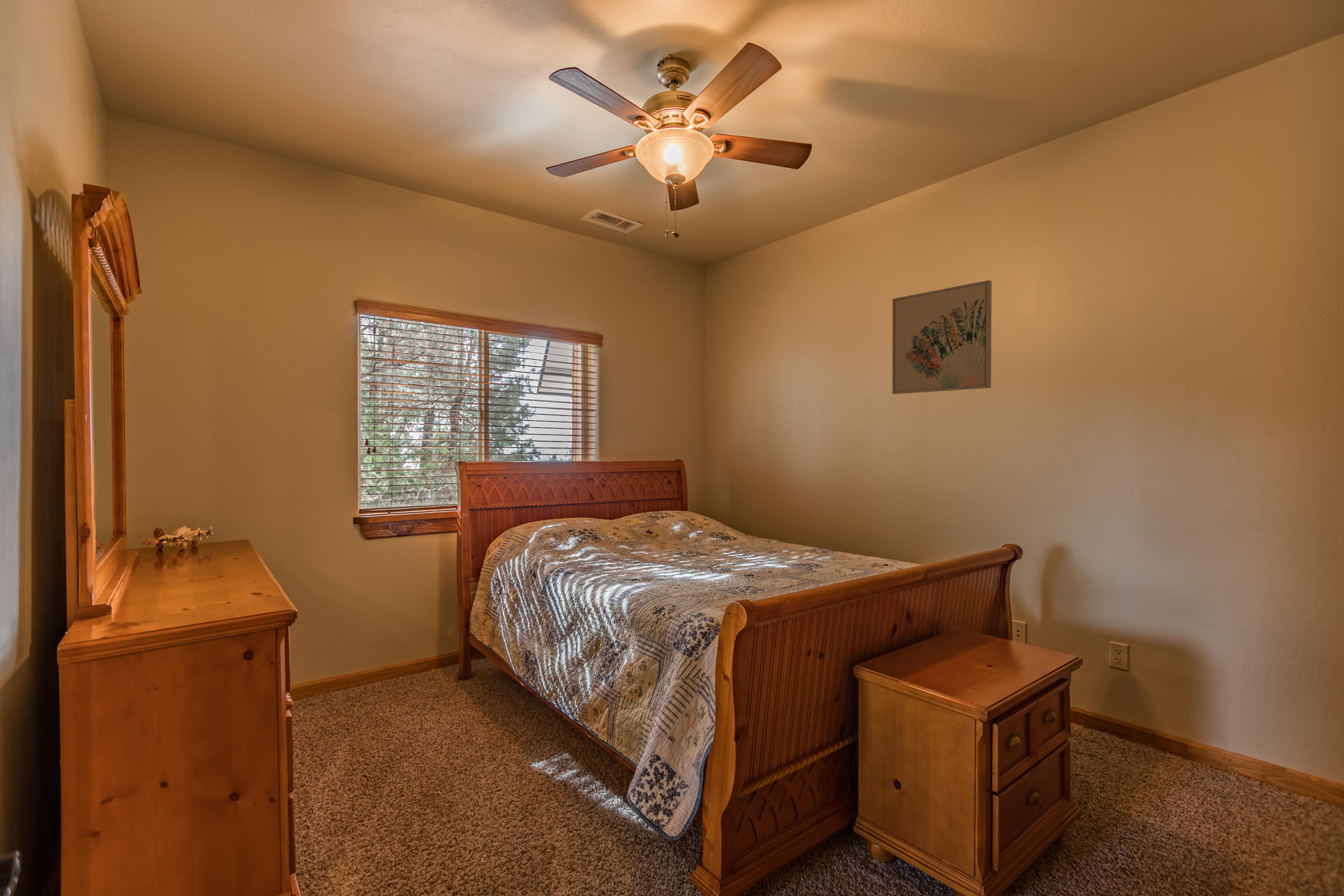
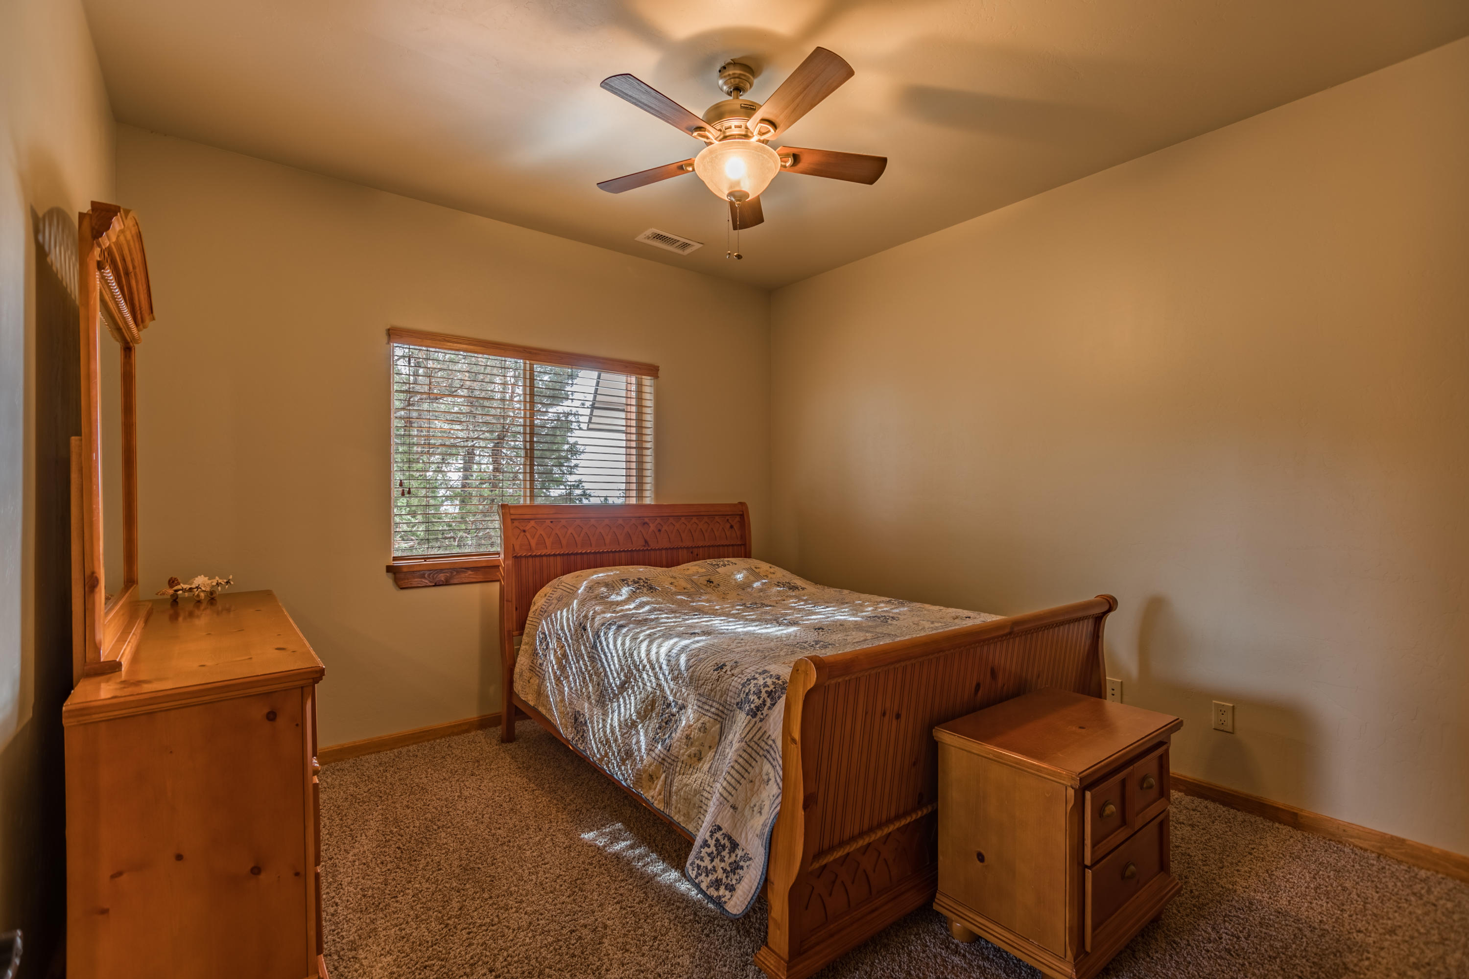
- wall art (939, 340)
